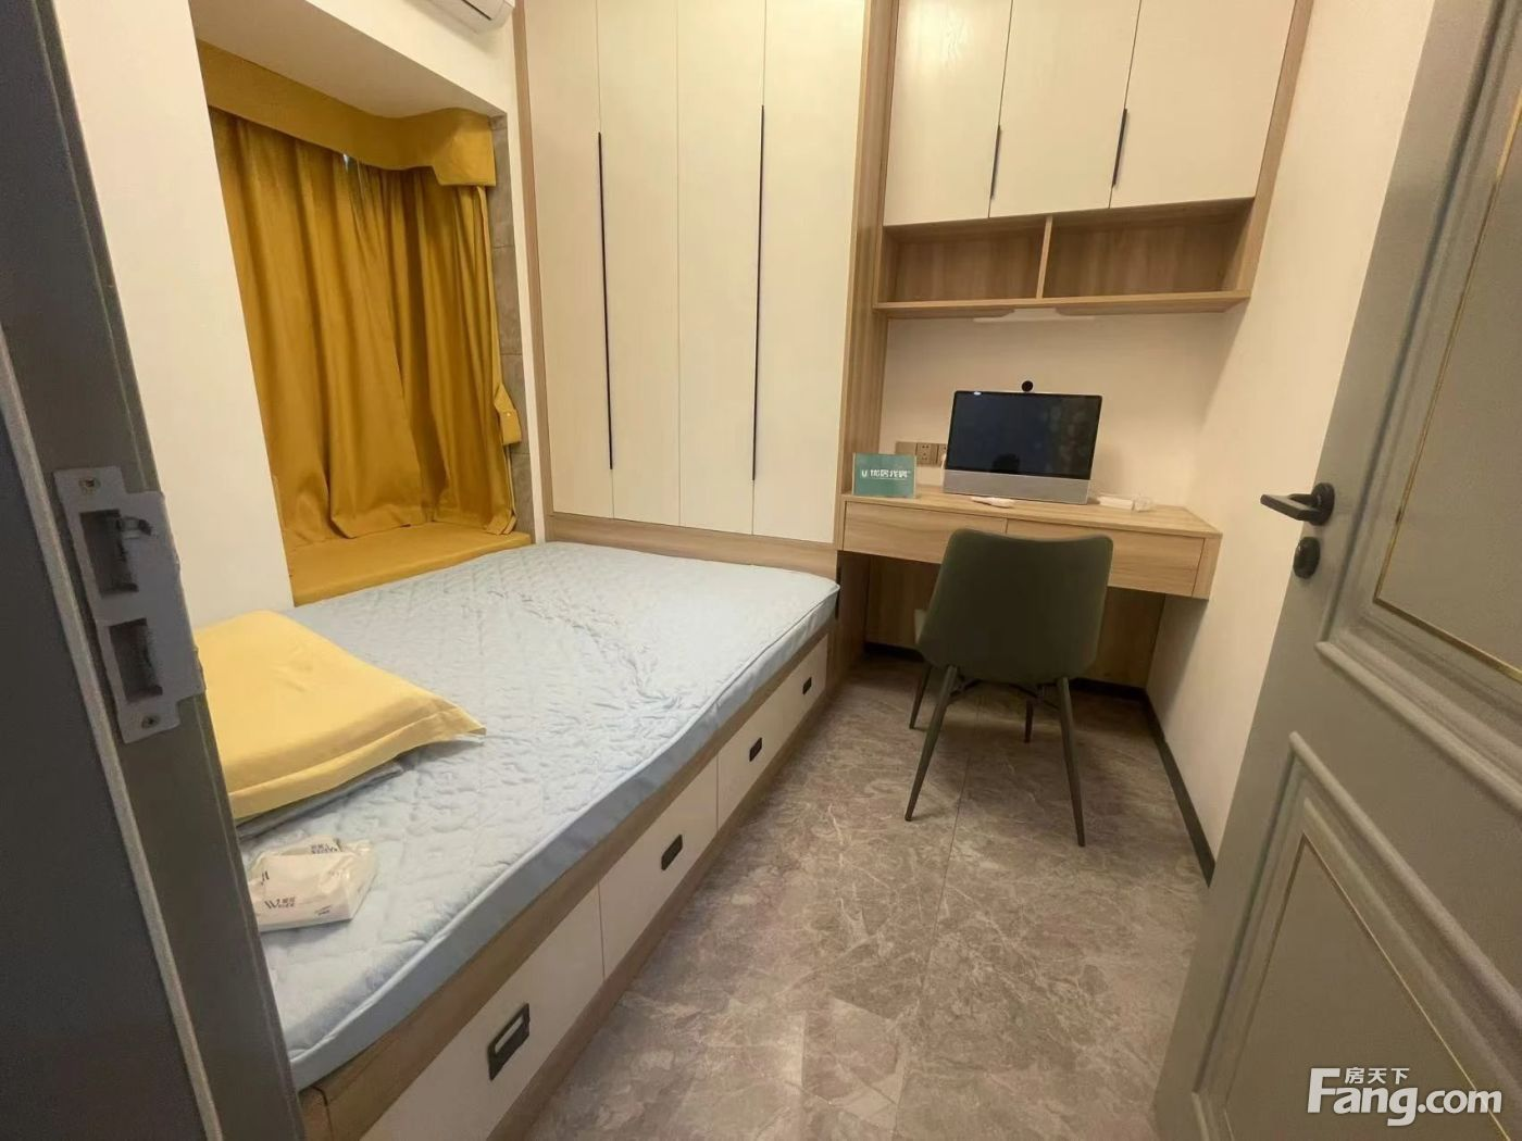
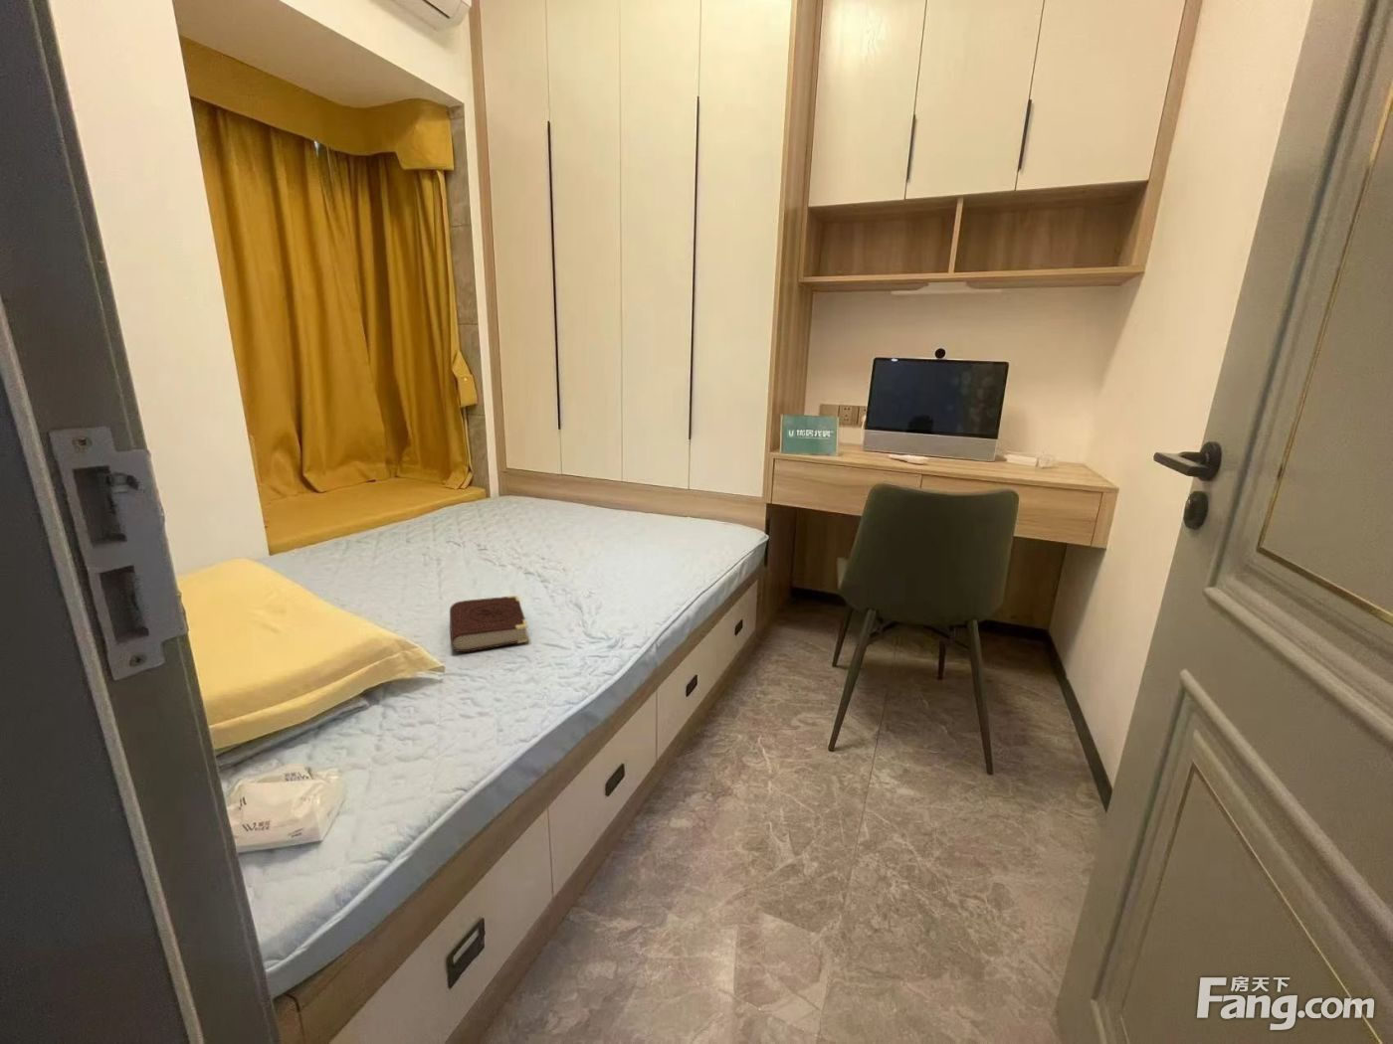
+ book (487, 622)
